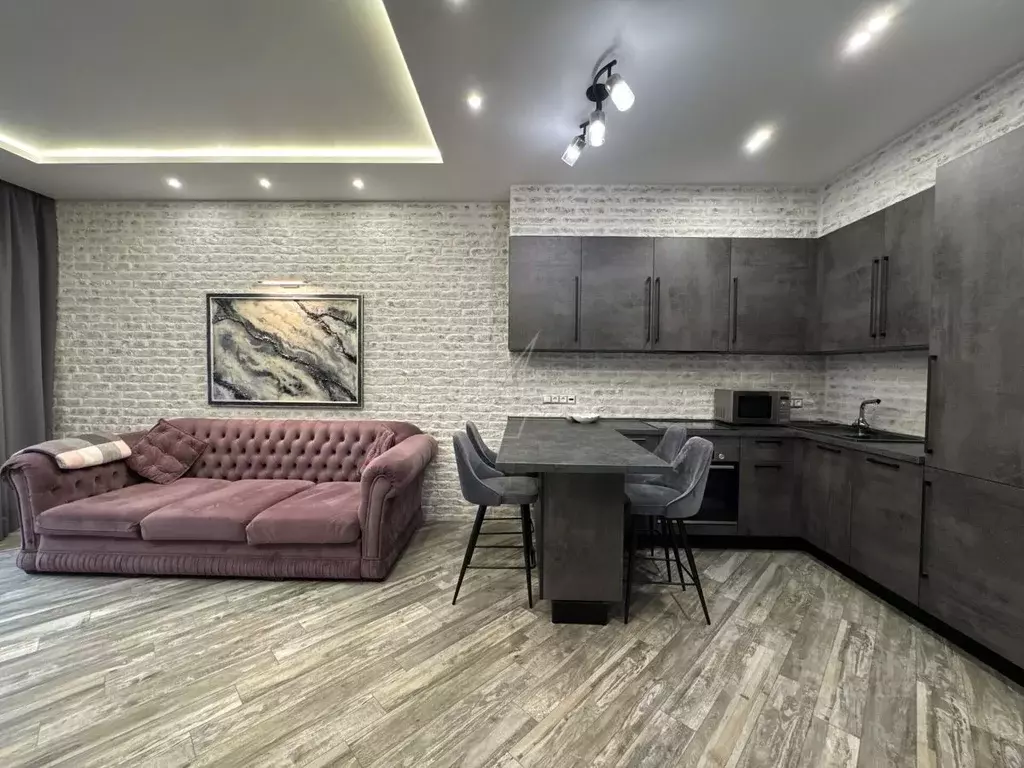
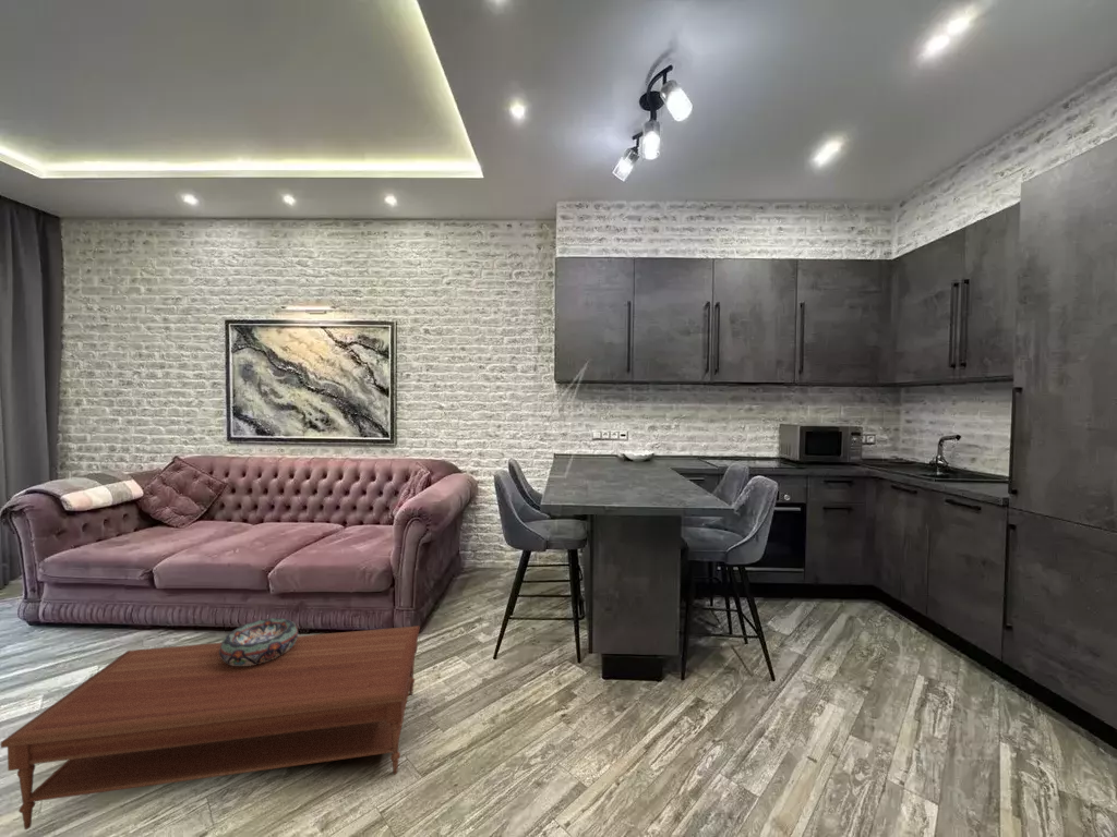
+ coffee table (255, 709)
+ decorative bowl (260, 640)
